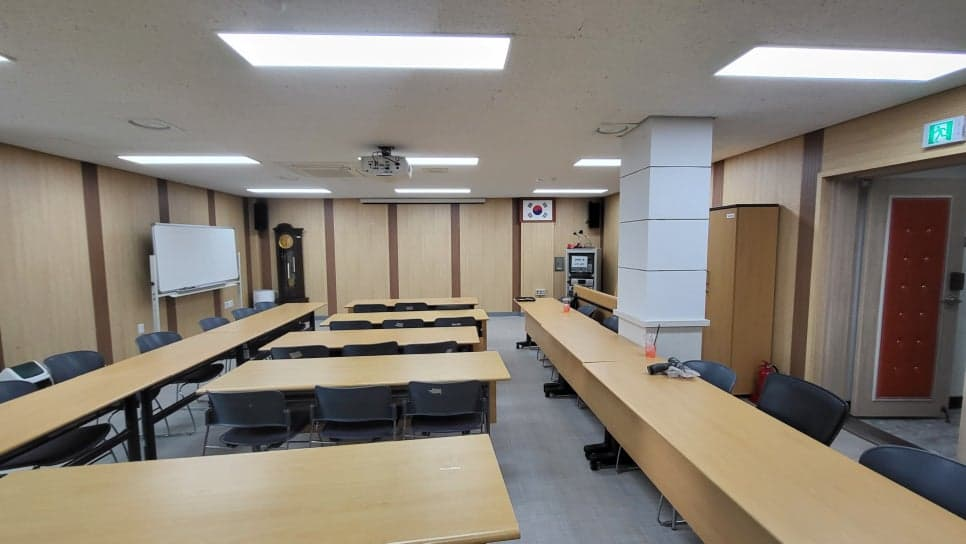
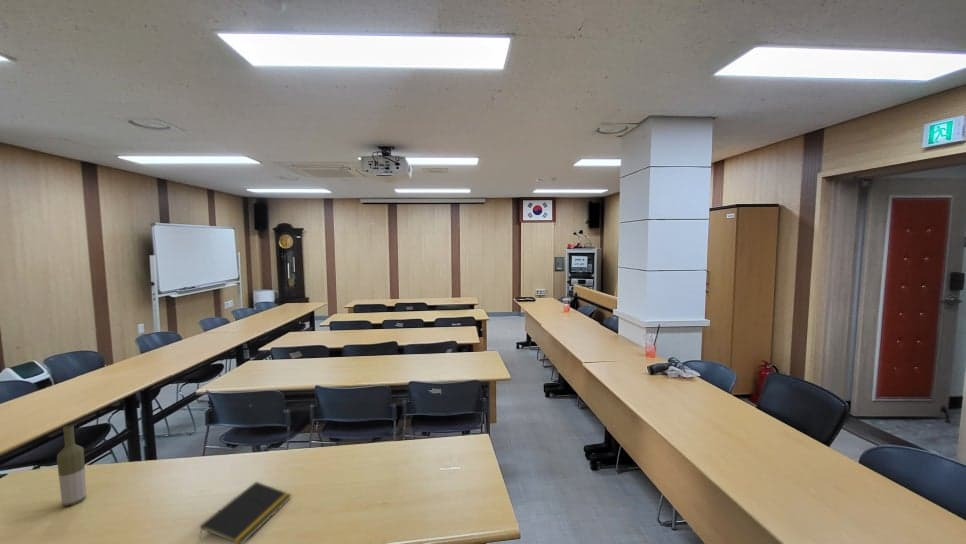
+ notepad (249, 510)
+ bottle (71, 464)
